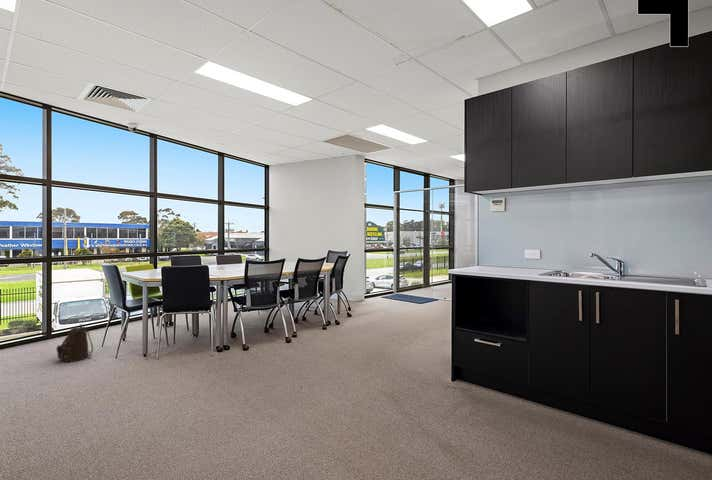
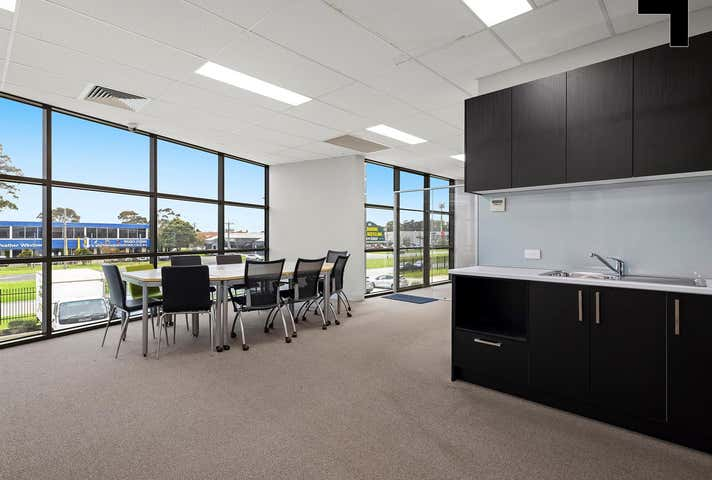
- backpack (75, 341)
